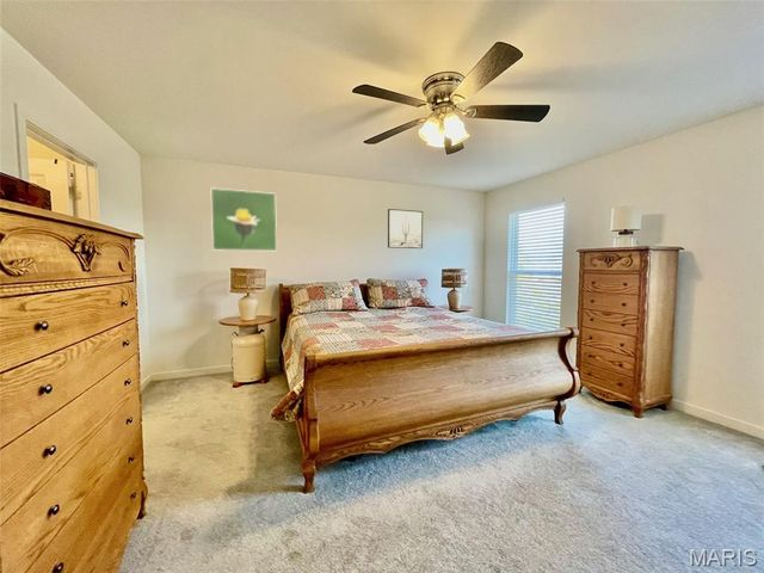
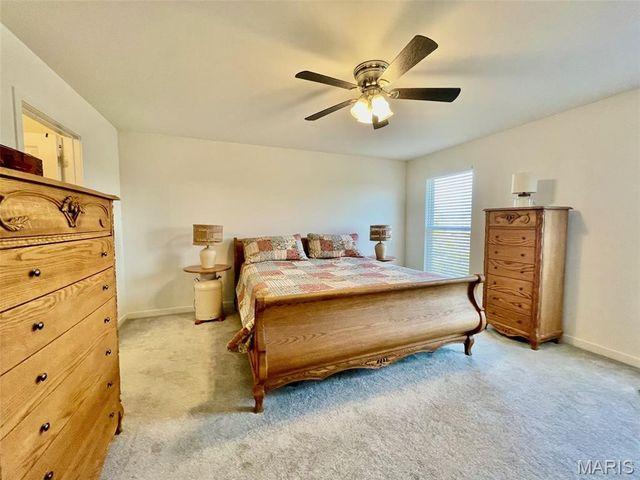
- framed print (245, 221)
- wall art (405, 229)
